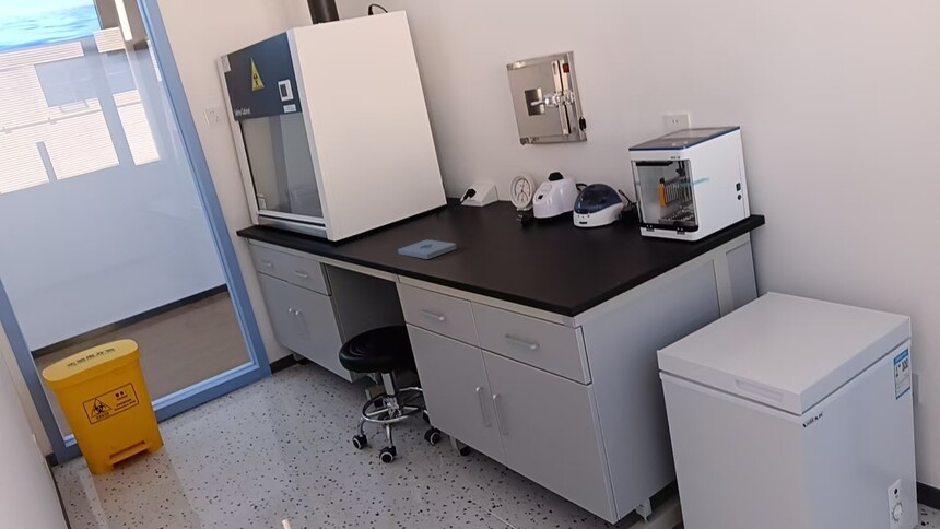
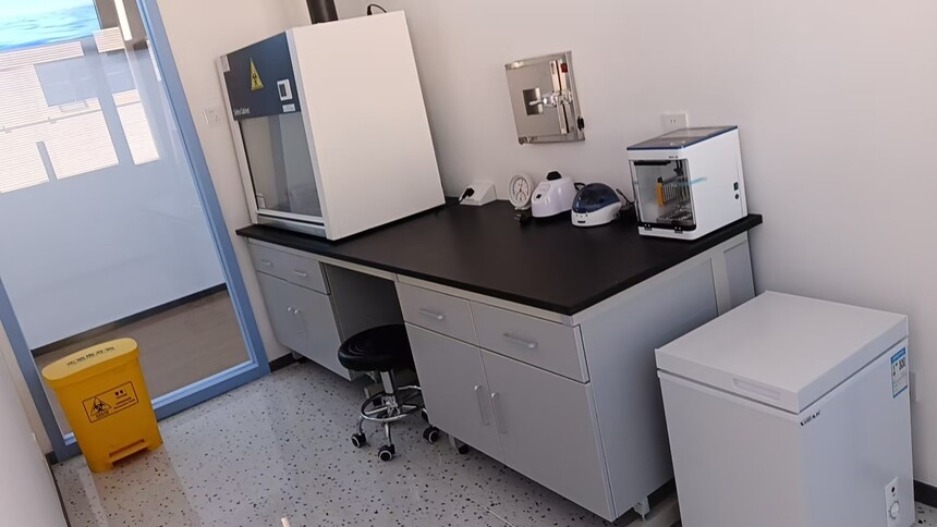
- notepad (426, 248)
